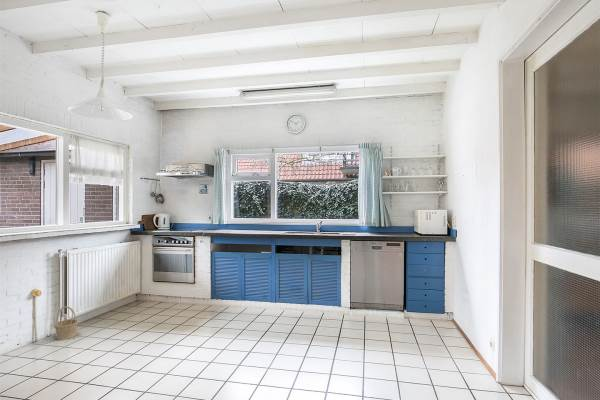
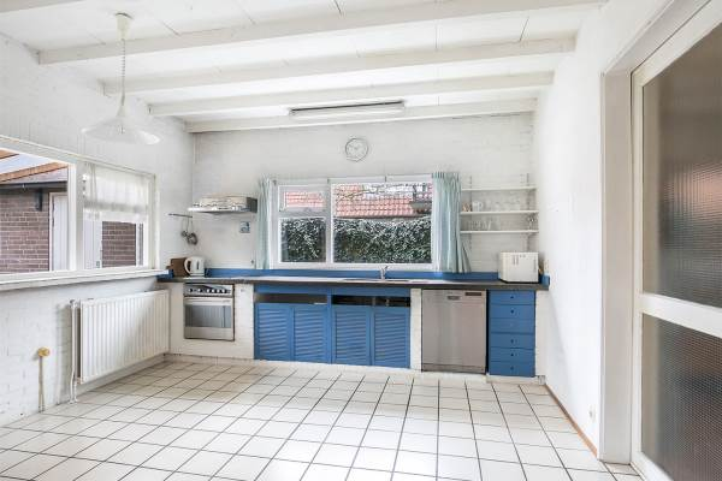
- basket (66, 321)
